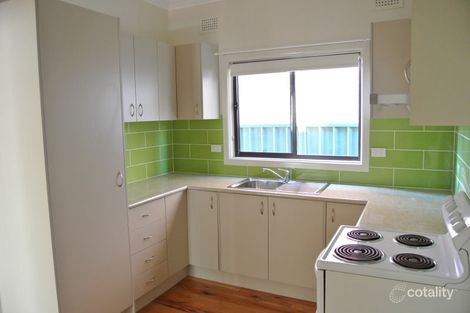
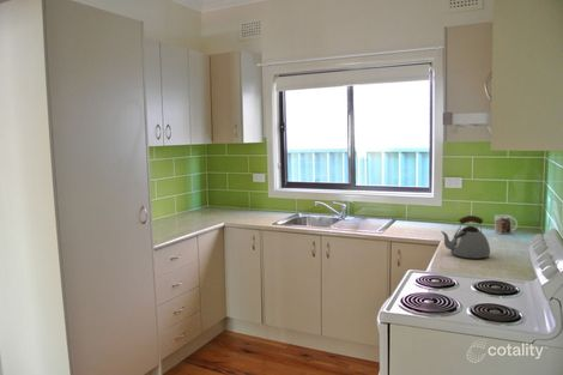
+ mug (504, 224)
+ kettle (464, 235)
